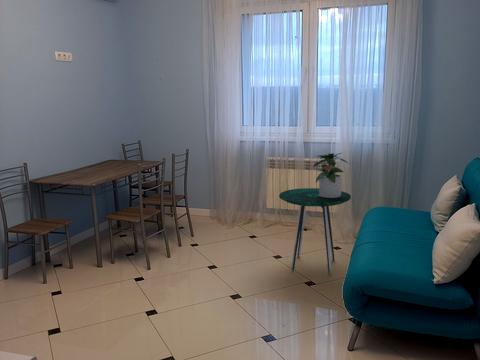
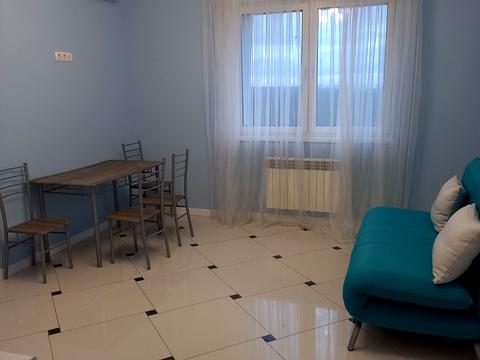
- side table (324, 228)
- potted plant (329, 173)
